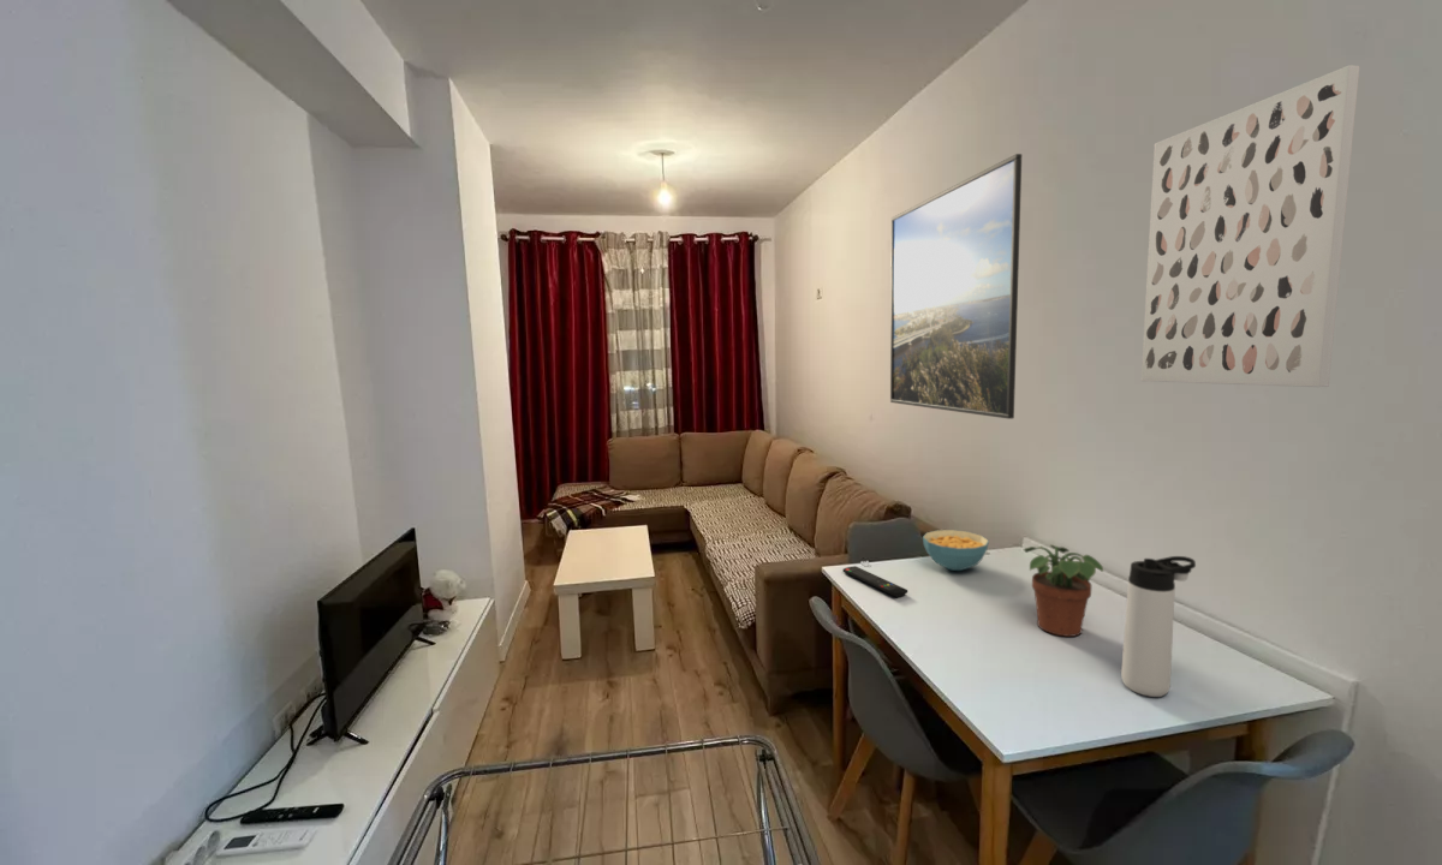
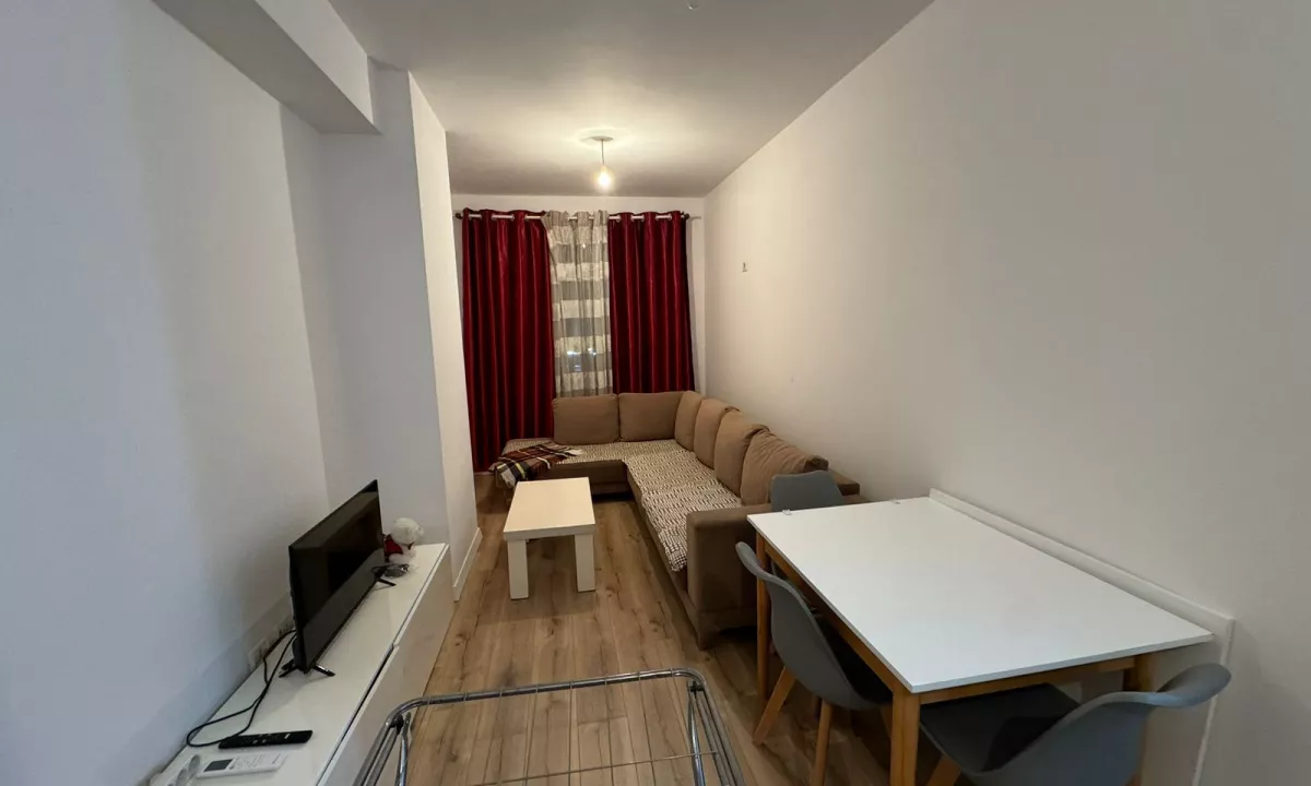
- cereal bowl (954, 553)
- thermos bottle (1157, 624)
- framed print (942, 303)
- potted plant (1056, 589)
- wall art (1231, 250)
- remote control (872, 580)
